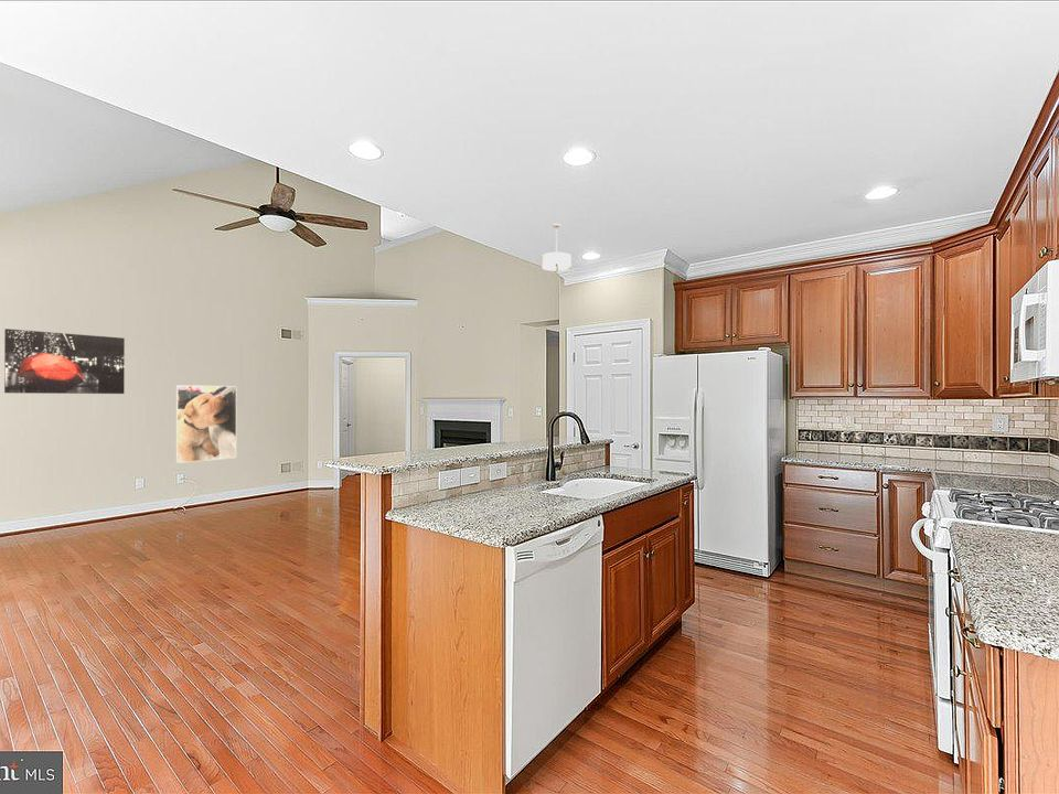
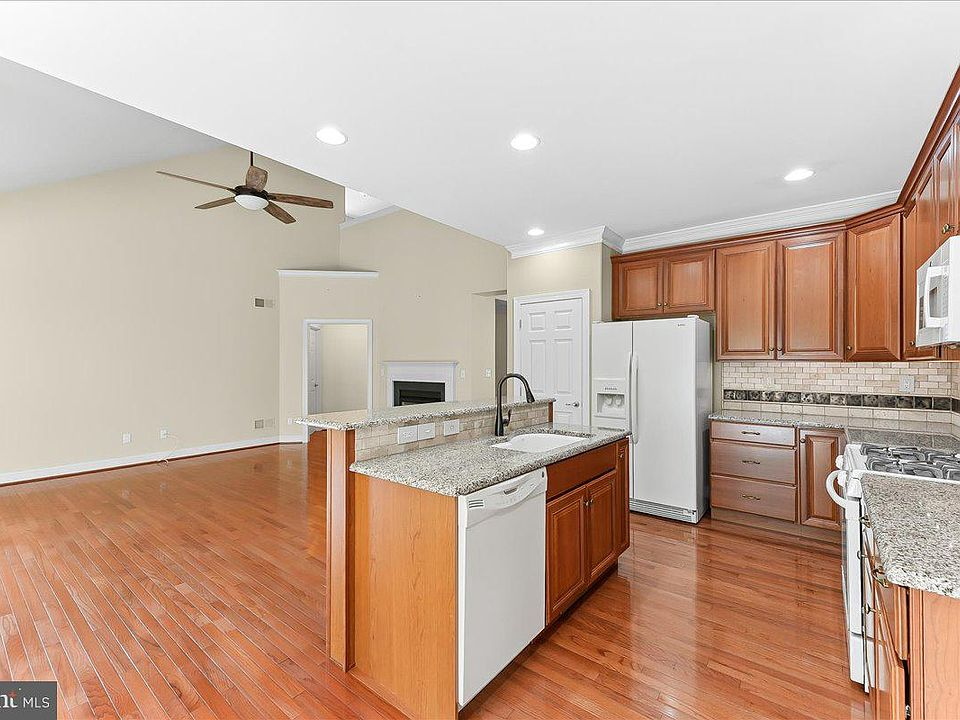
- pendant light (556, 246)
- wall art (68, 363)
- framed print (207, 422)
